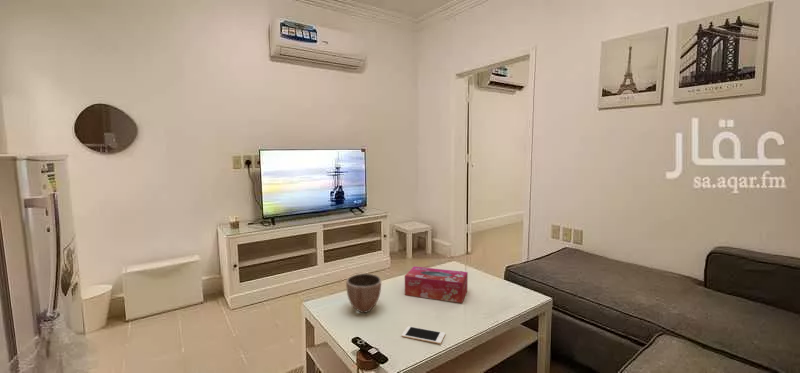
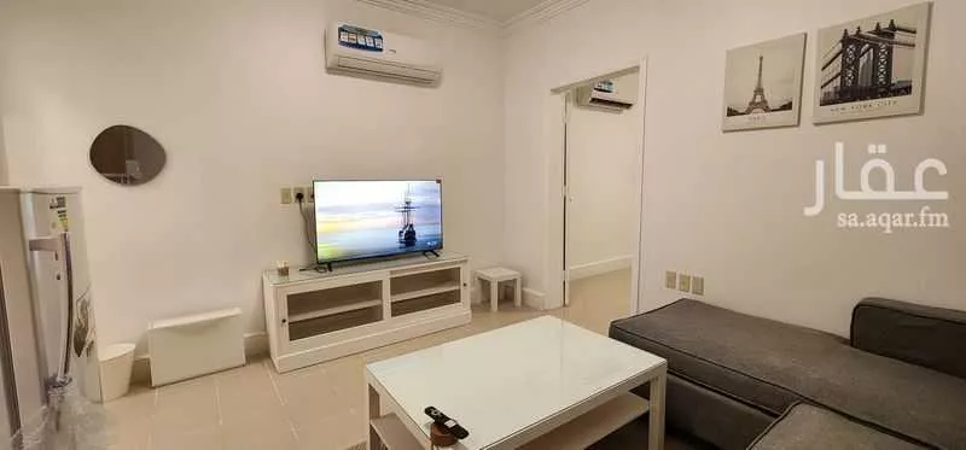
- cell phone (423, 334)
- tissue box (436, 283)
- decorative bowl (364, 294)
